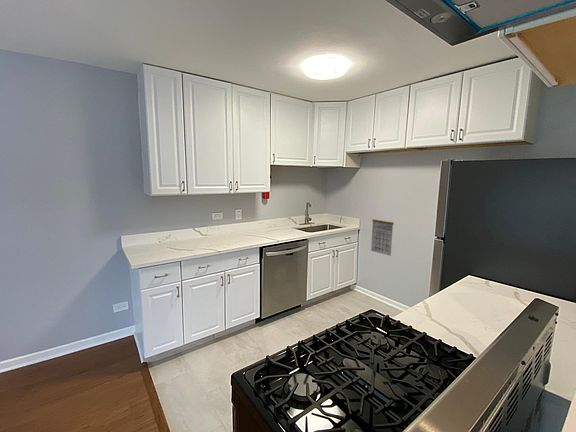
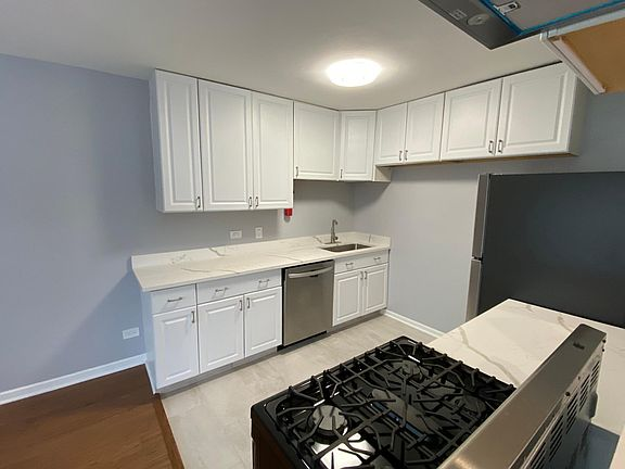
- calendar (381, 233)
